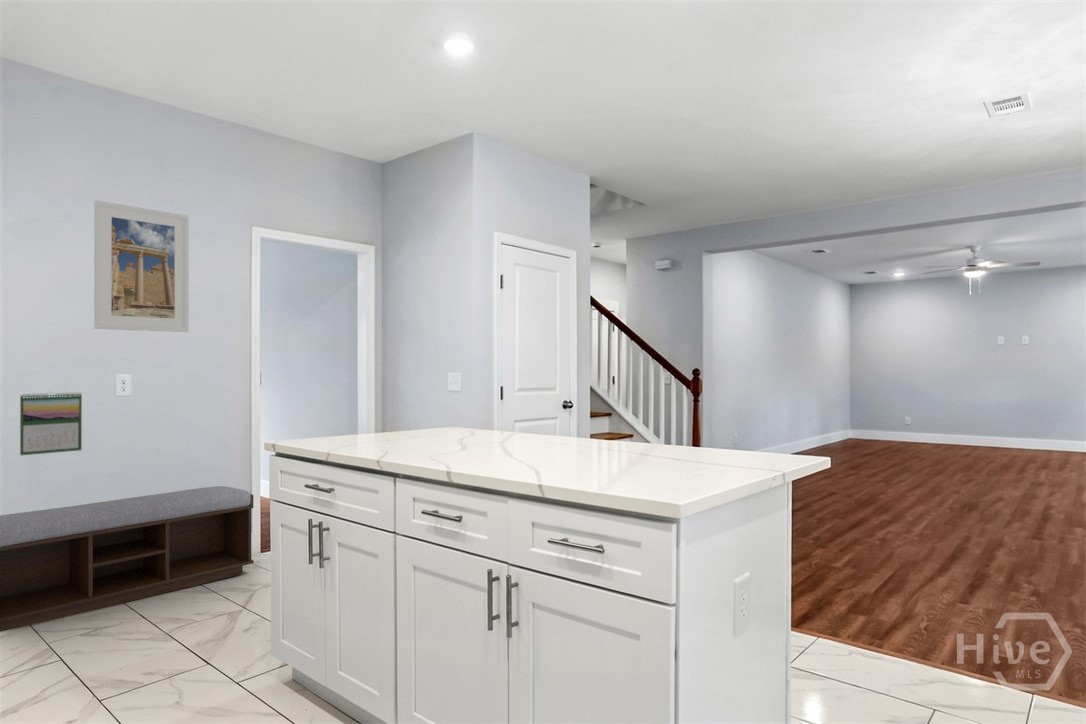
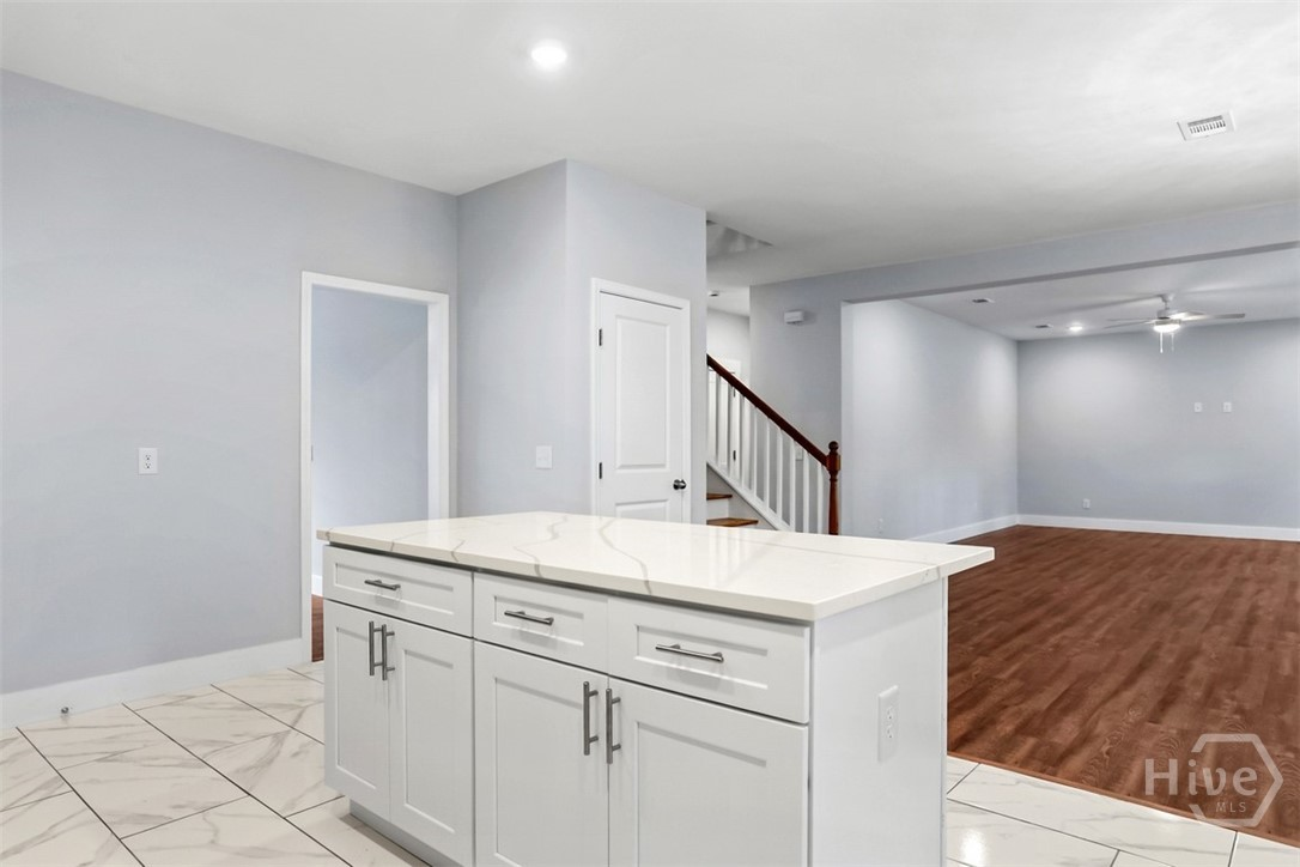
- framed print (143, 269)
- calendar (51, 422)
- bench (119, 548)
